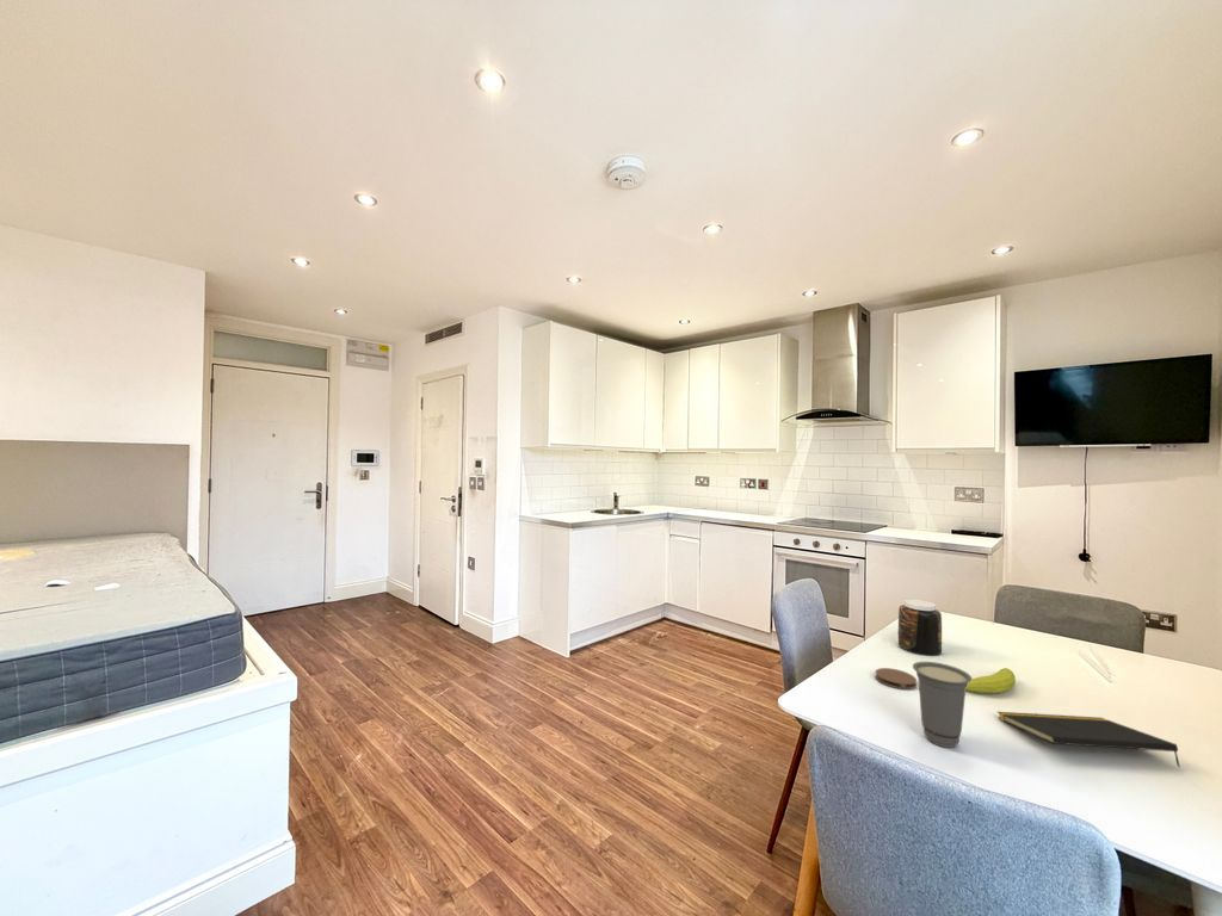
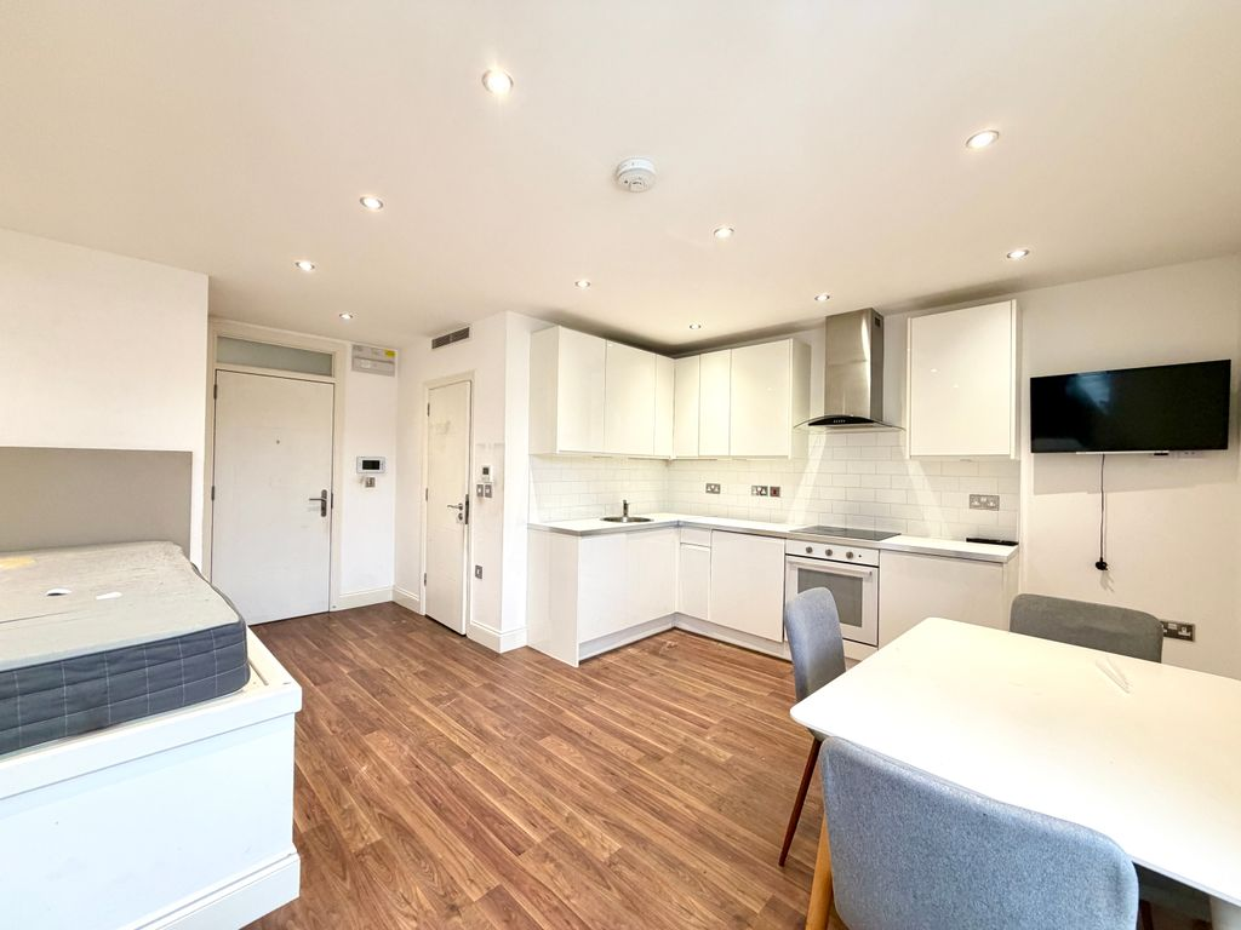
- jar (919, 625)
- cup (940, 705)
- coaster (895, 677)
- notepad (1079, 730)
- fruit (983, 676)
